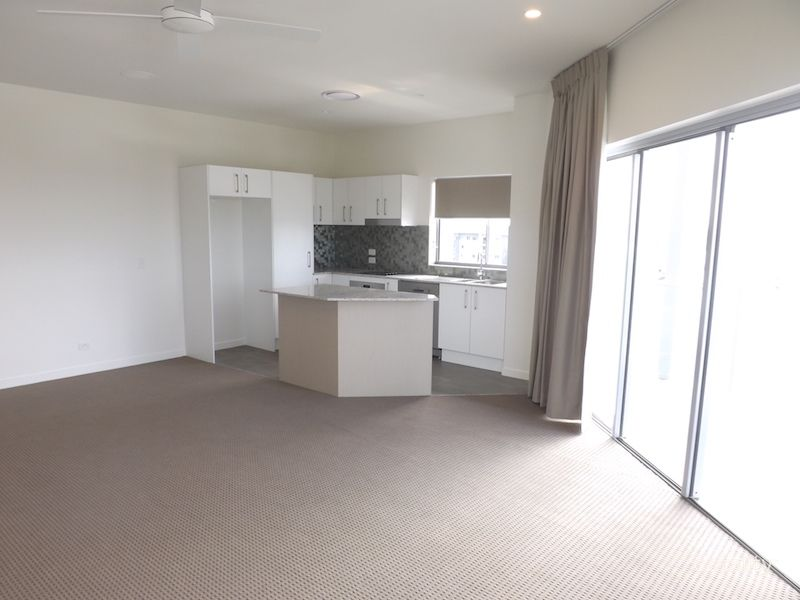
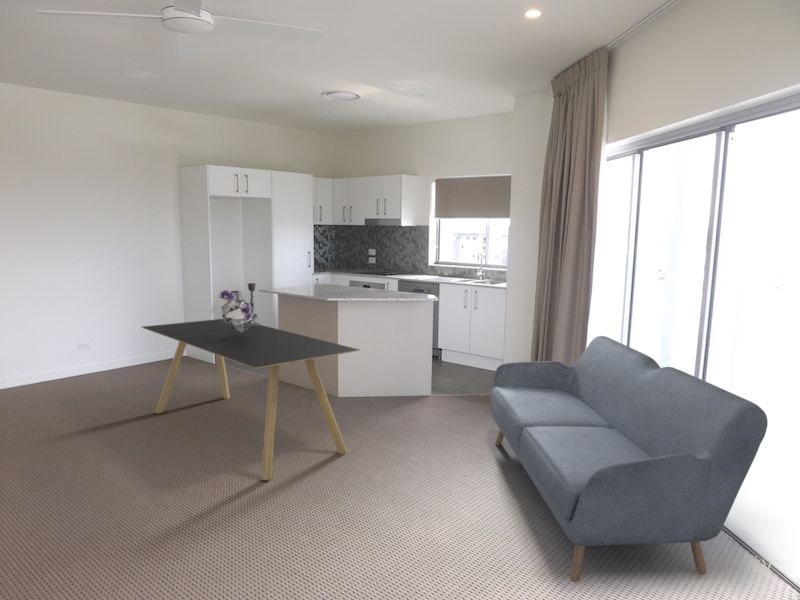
+ candlestick (250, 304)
+ bouquet (230, 312)
+ sofa (591, 429)
+ dining table (228, 389)
